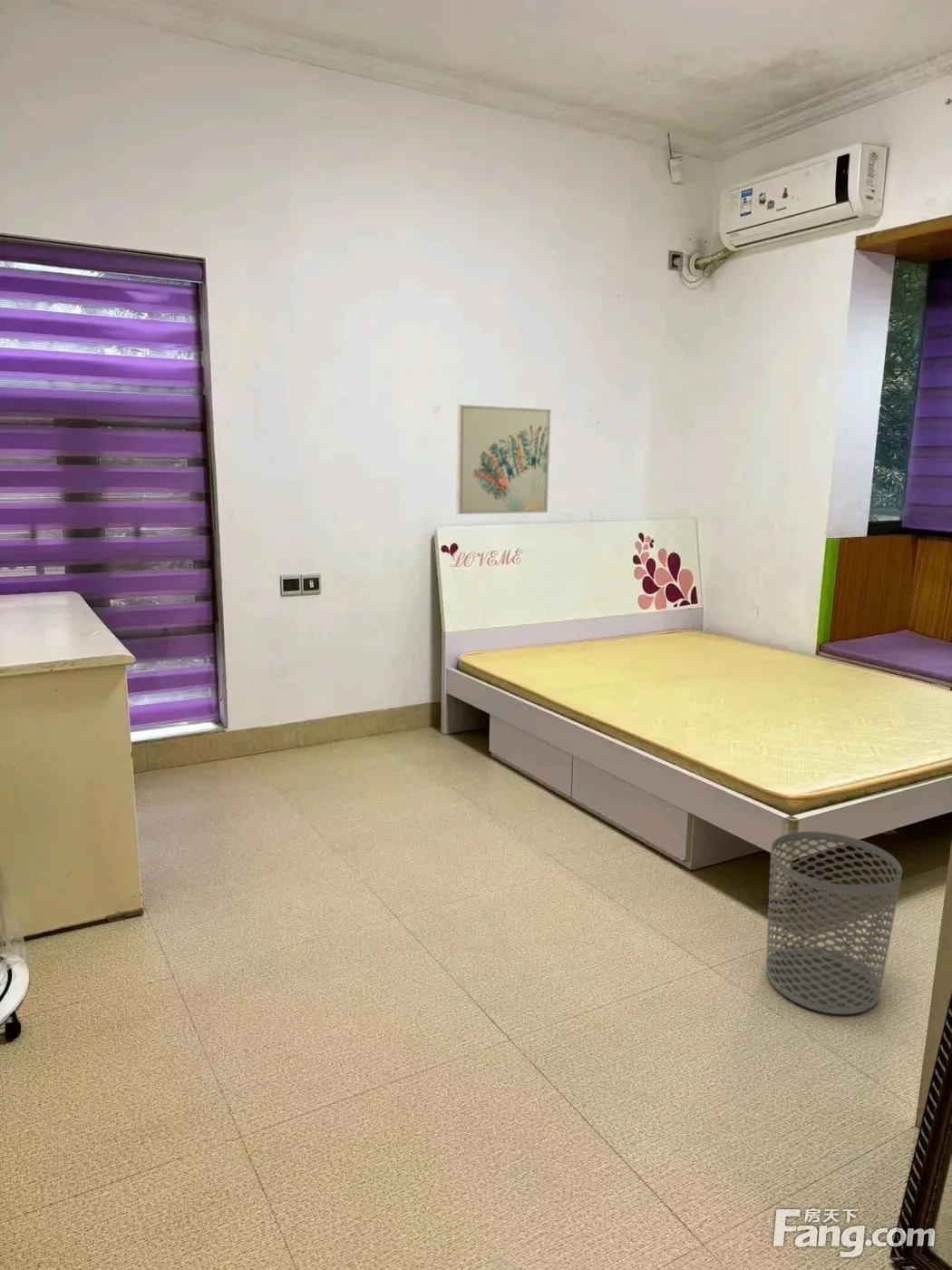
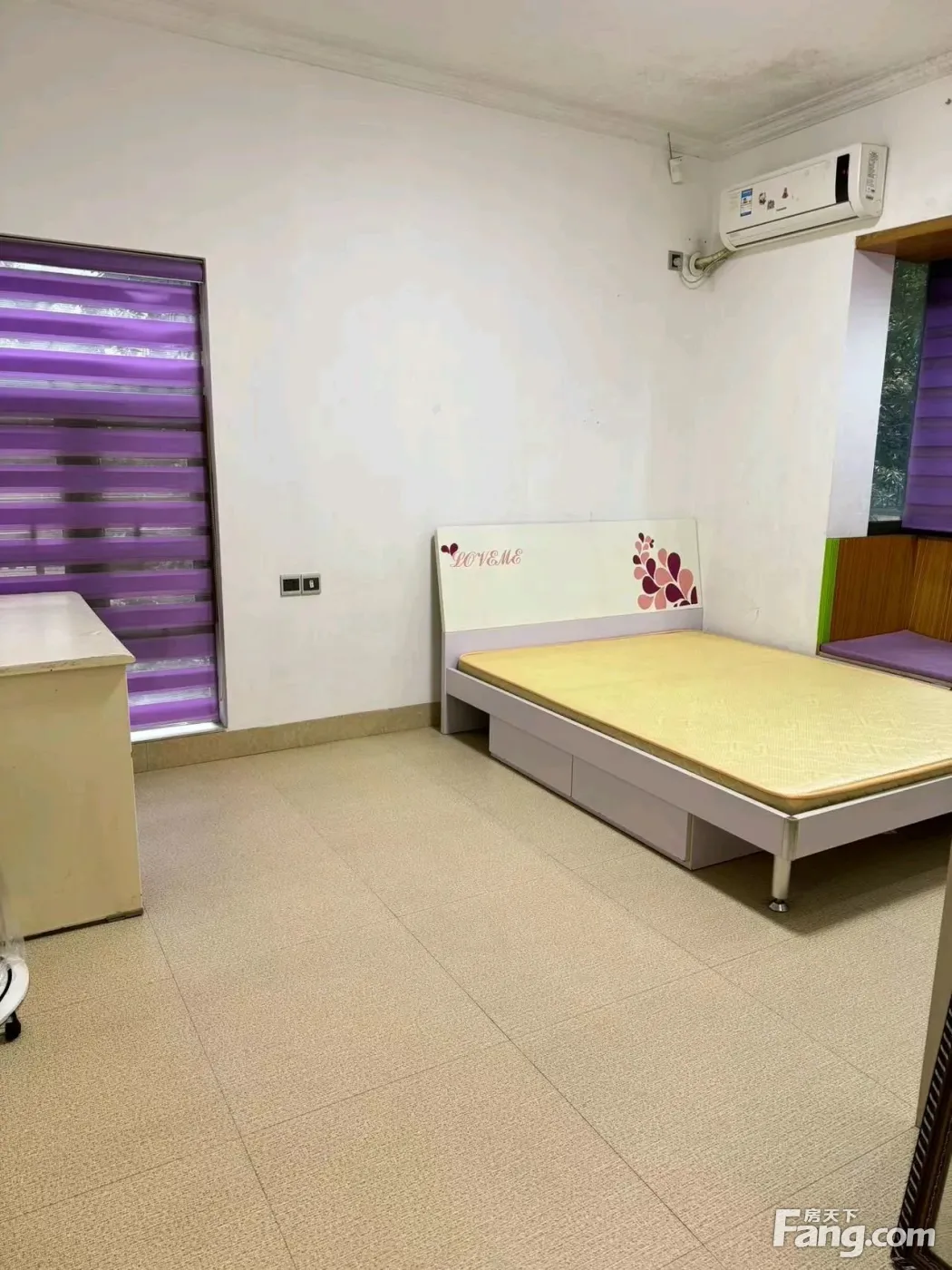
- waste bin (828, 921)
- wall art (504, 461)
